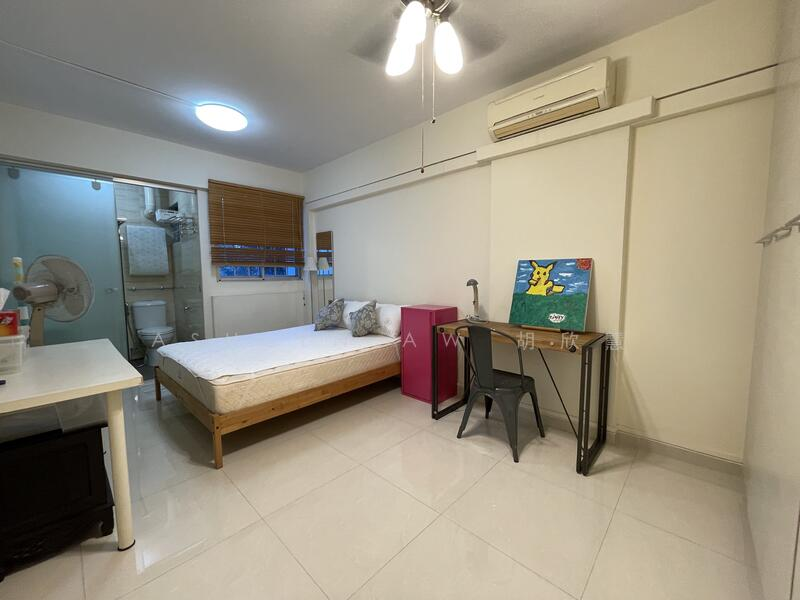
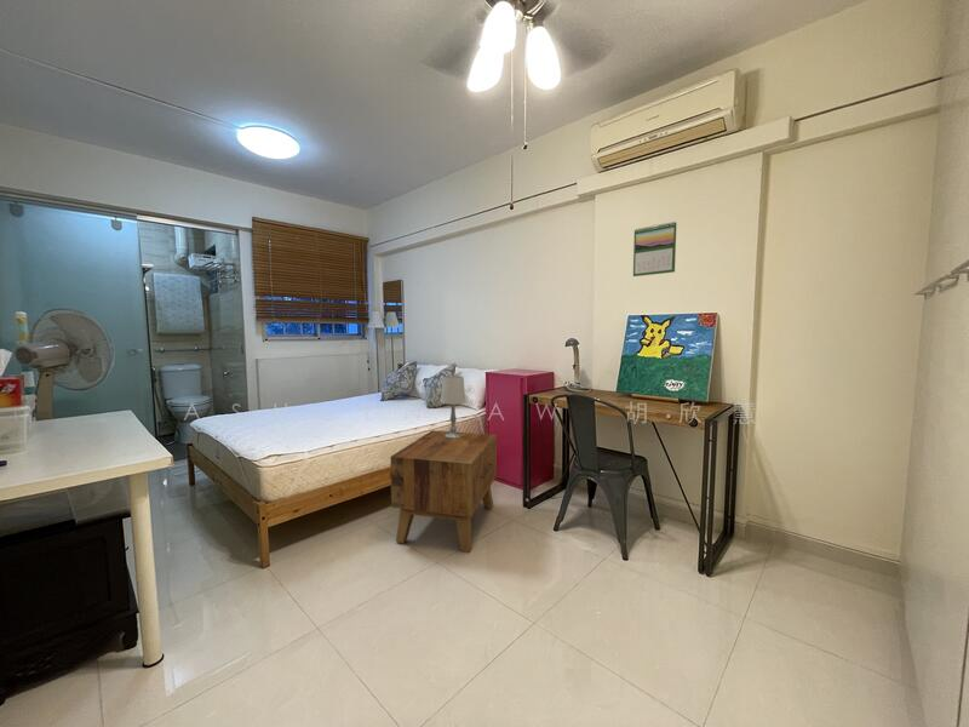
+ table lamp (453, 406)
+ side table (451, 483)
+ calendar (653, 248)
